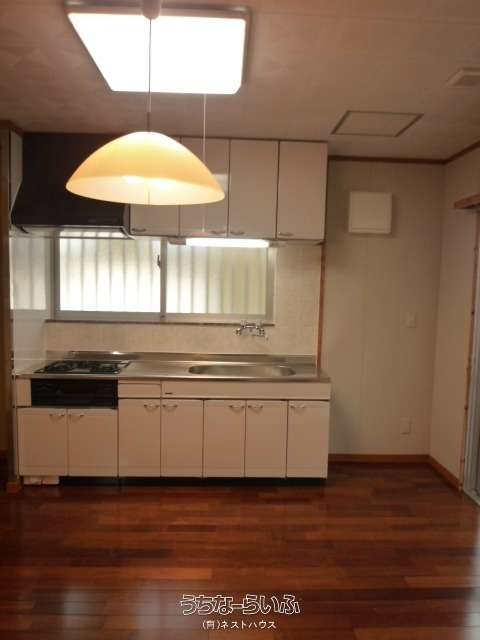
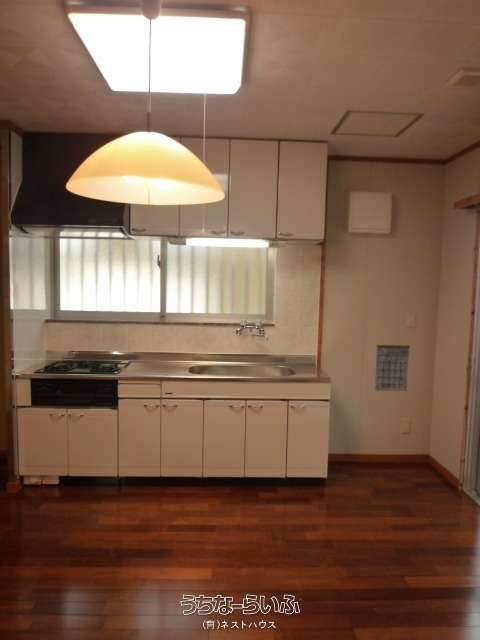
+ calendar (392, 362)
